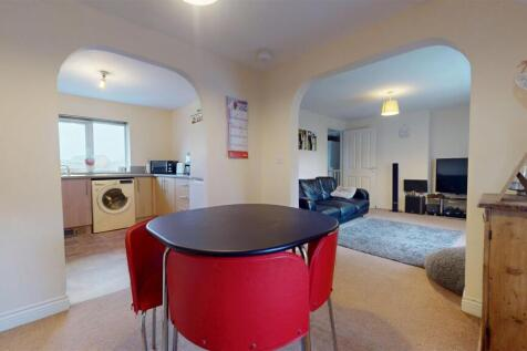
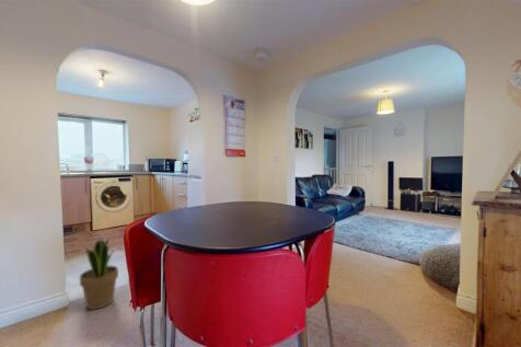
+ potted plant (102, 270)
